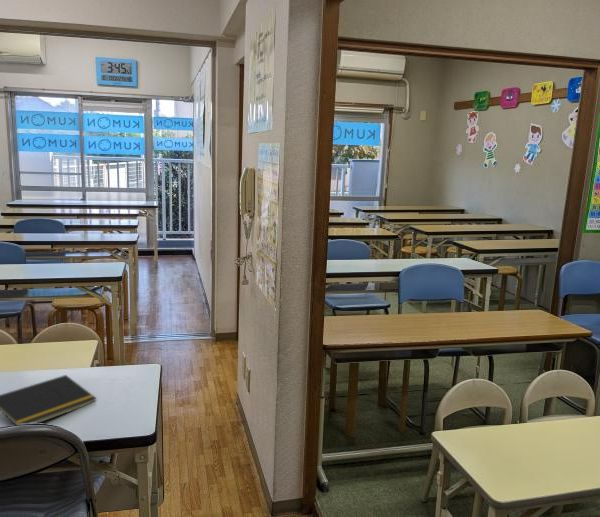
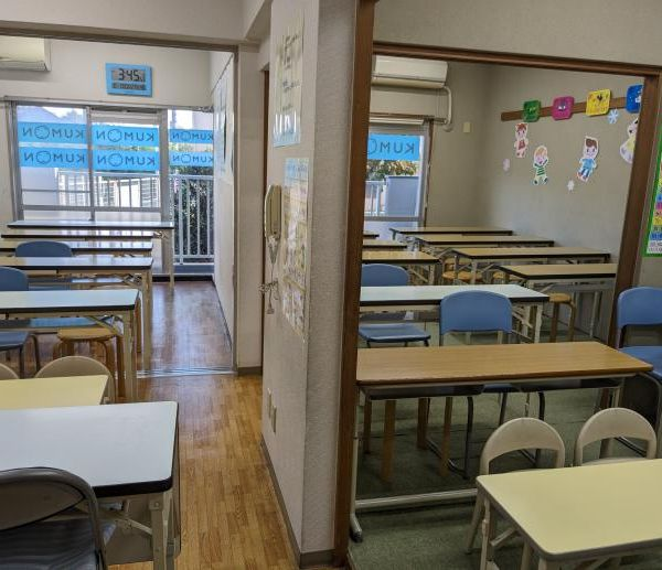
- notepad (45, 400)
